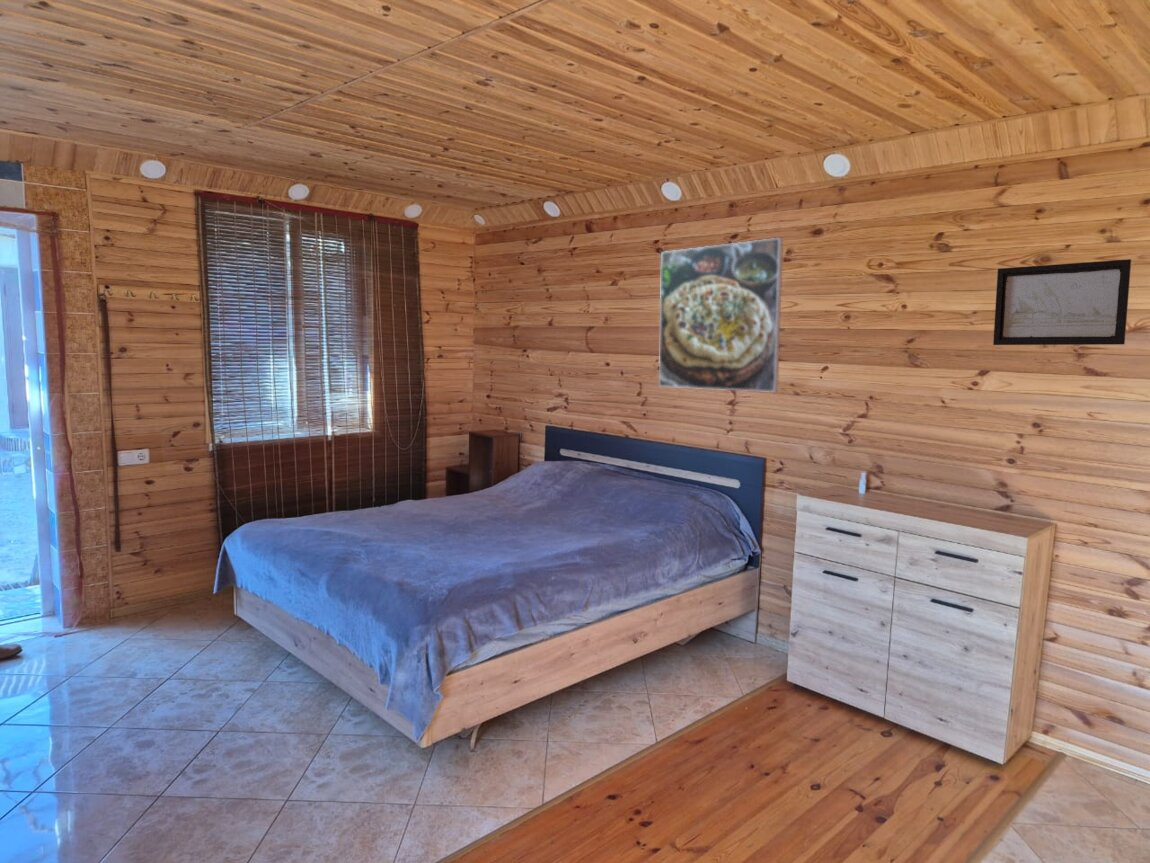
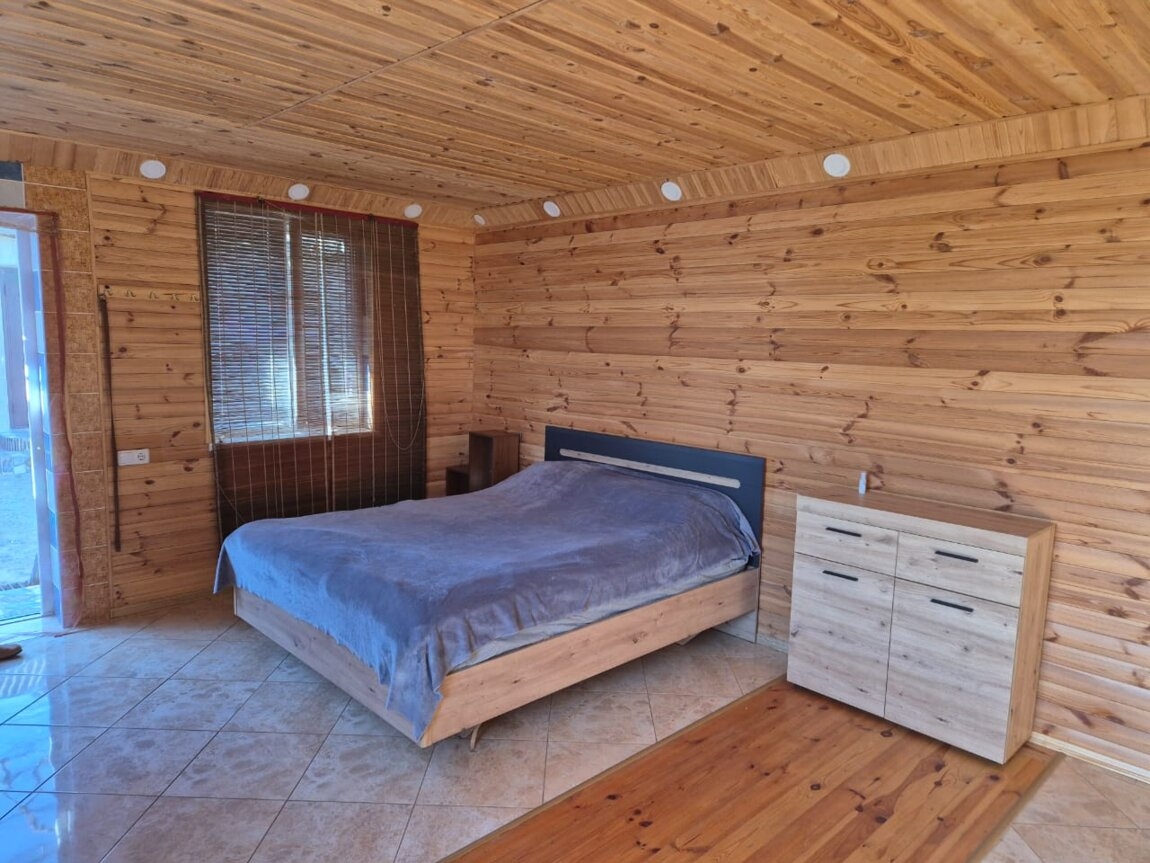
- wall art (1058, 304)
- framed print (716, 318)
